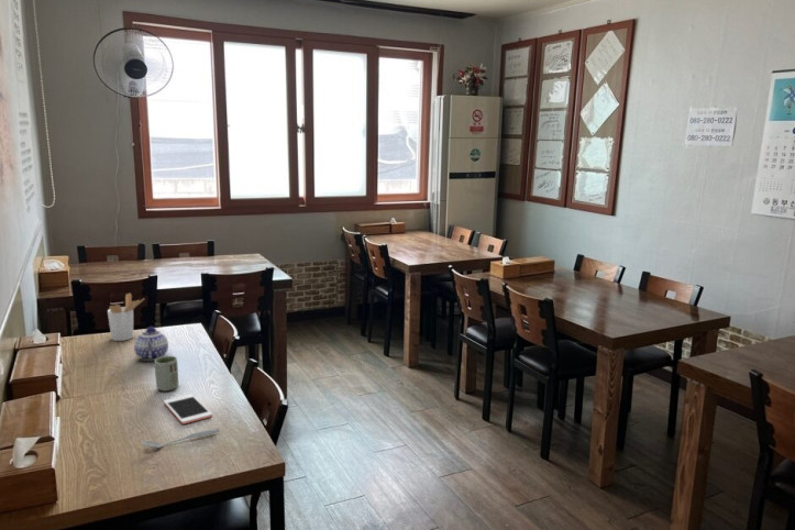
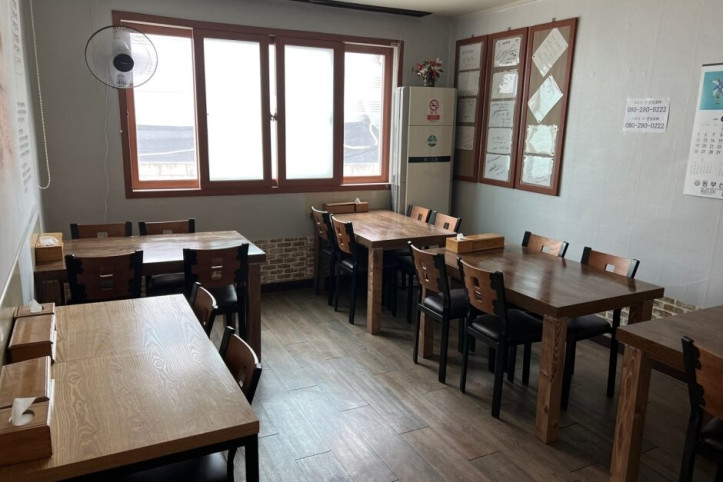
- cell phone (187, 408)
- utensil holder (126, 317)
- spoon (183, 438)
- teapot (151, 342)
- cup (166, 373)
